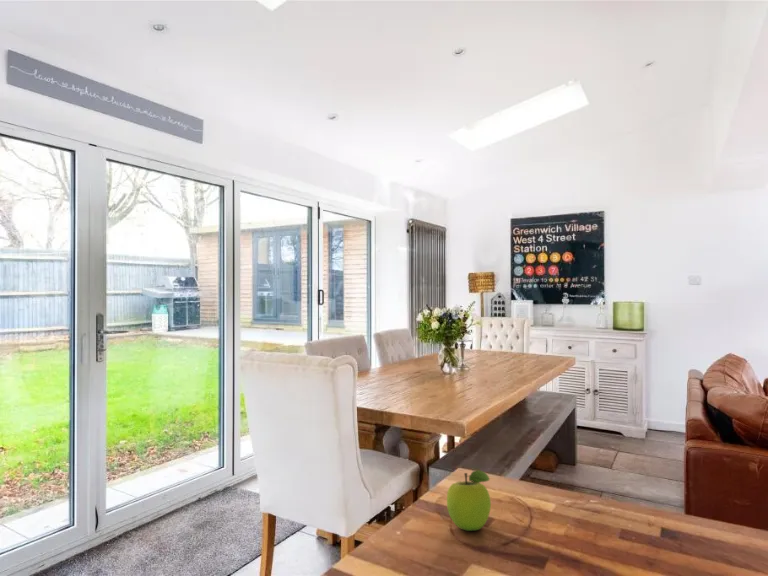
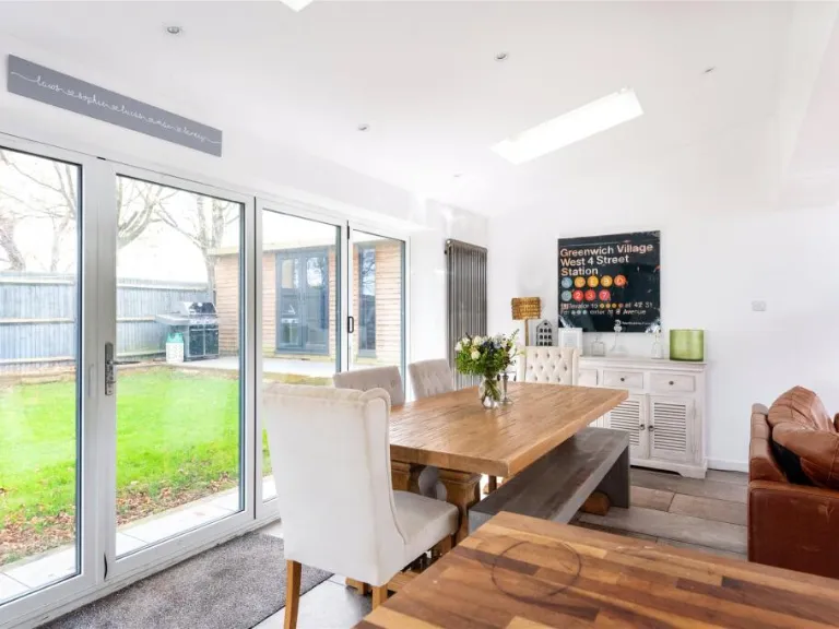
- fruit (471, 499)
